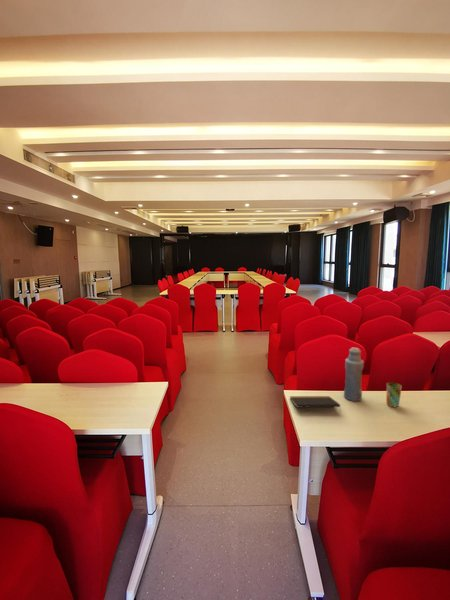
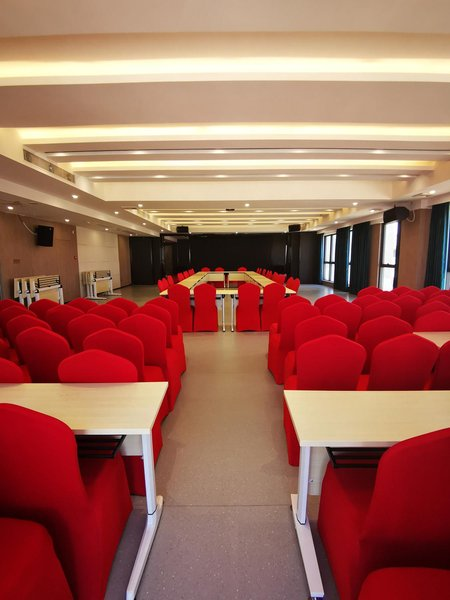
- notepad (313, 401)
- cup (393, 395)
- bottle (353, 373)
